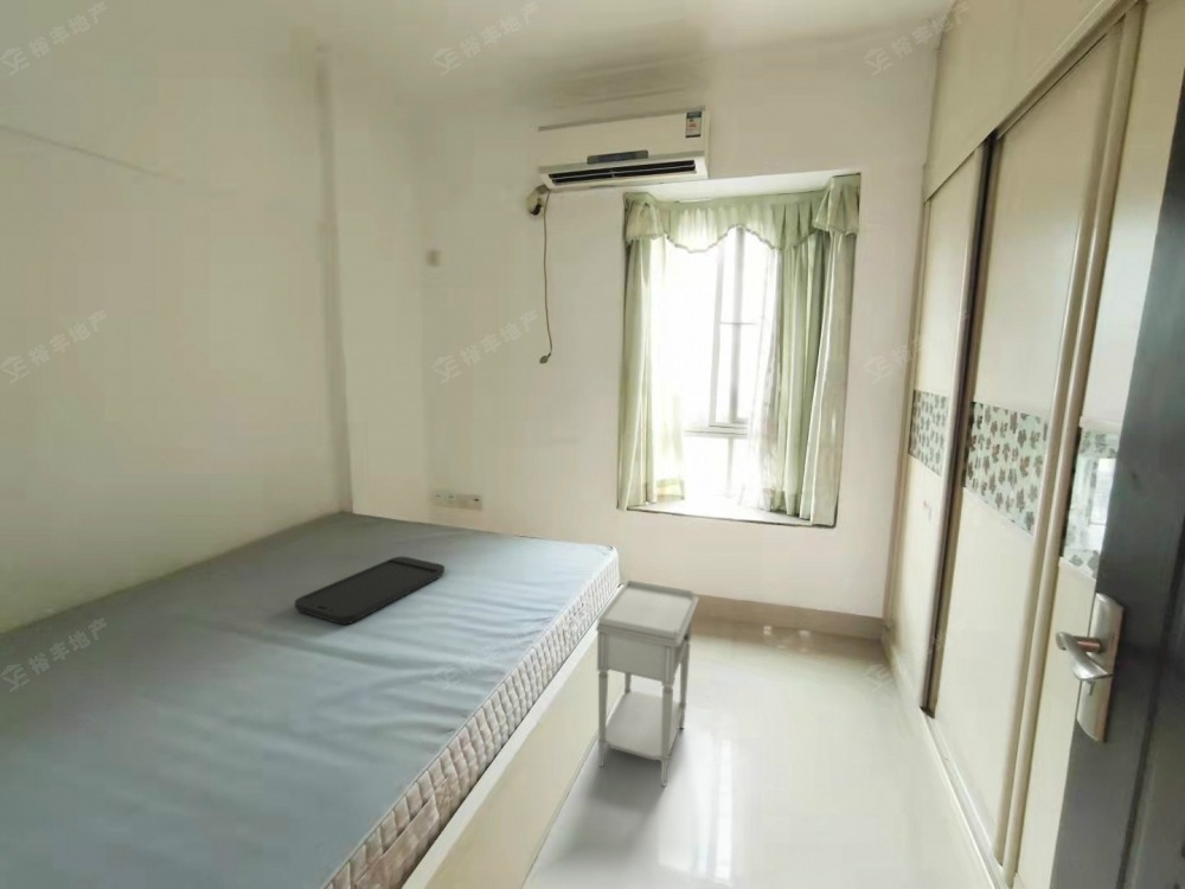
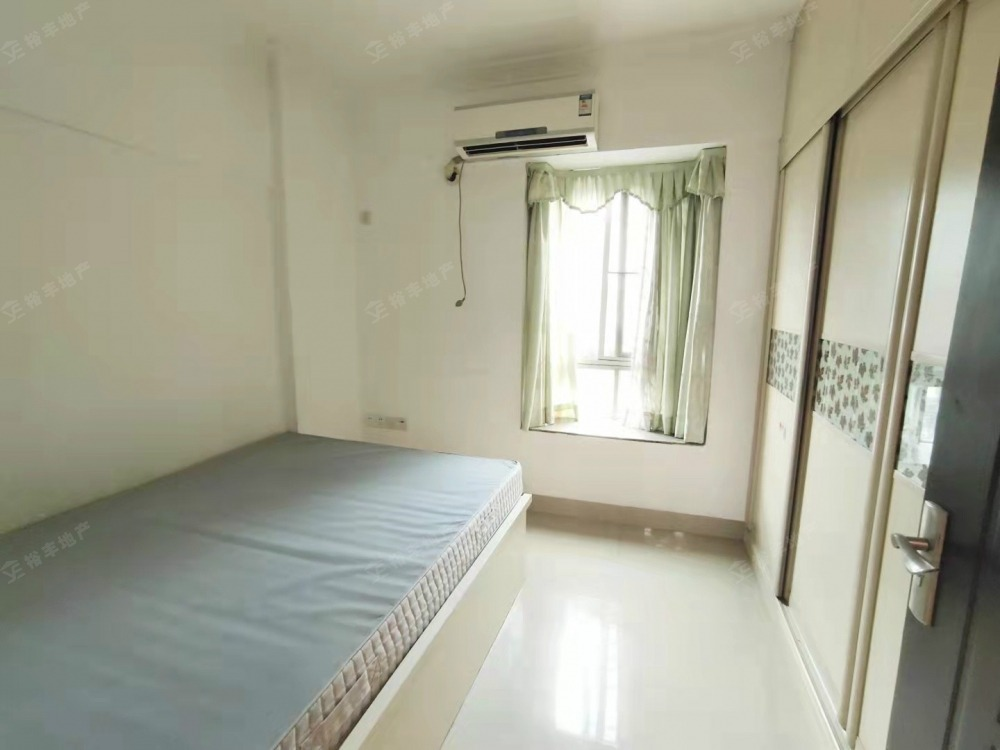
- nightstand (647, 676)
- tray (376, 587)
